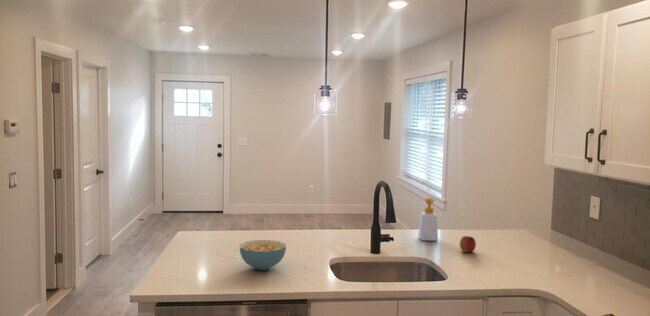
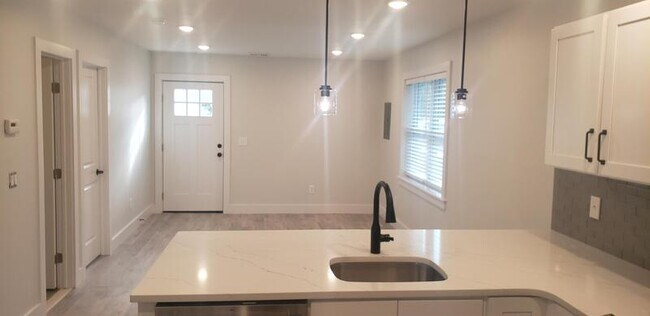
- cereal bowl (262, 256)
- soap bottle (429, 219)
- fruit (467, 243)
